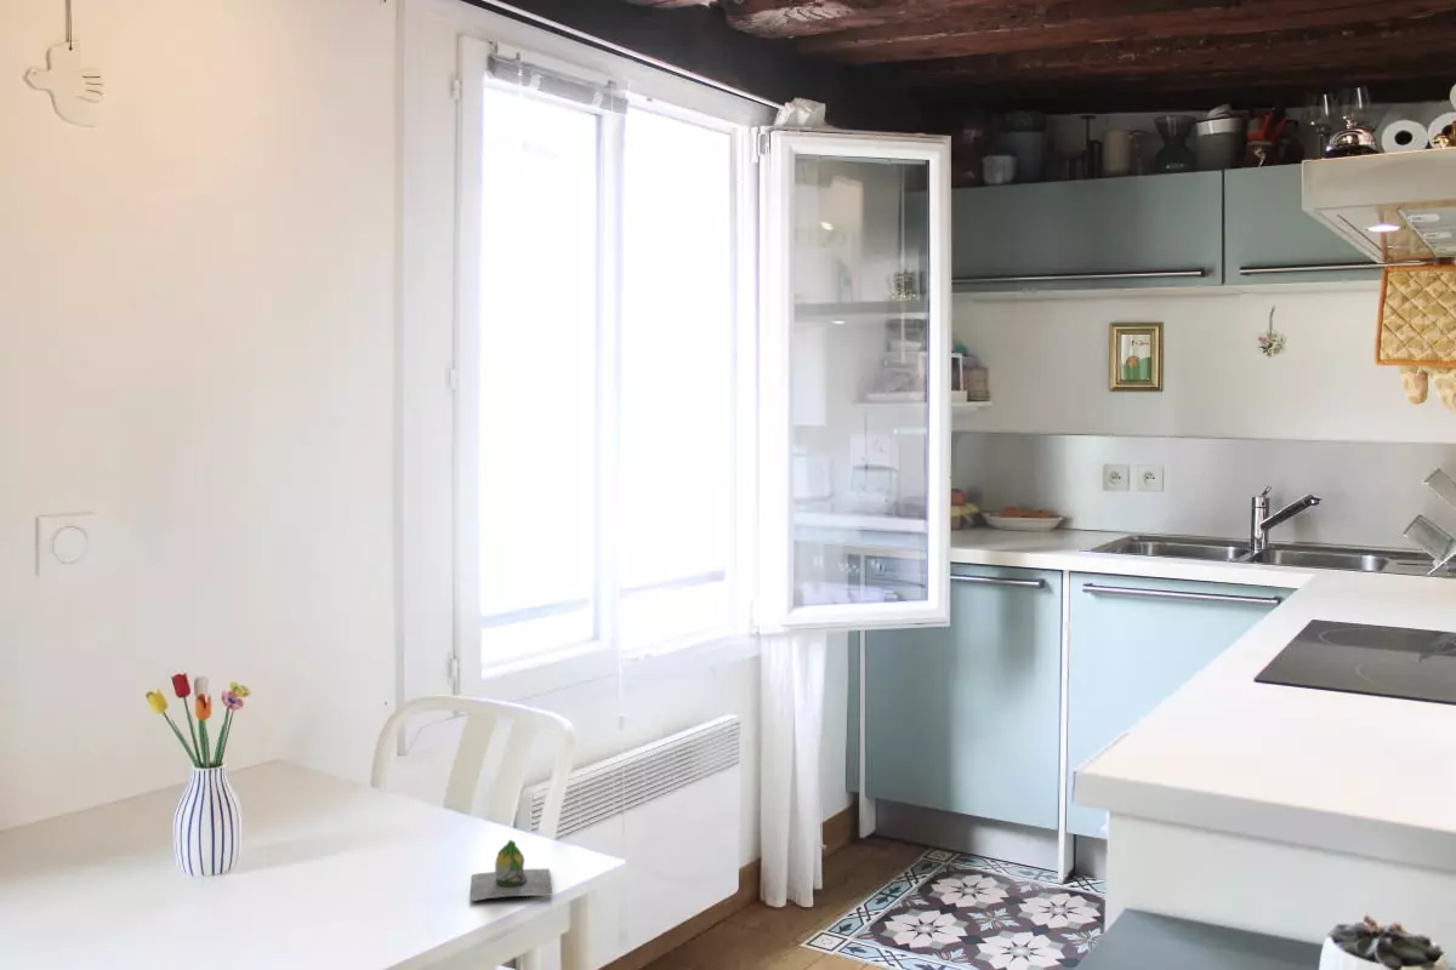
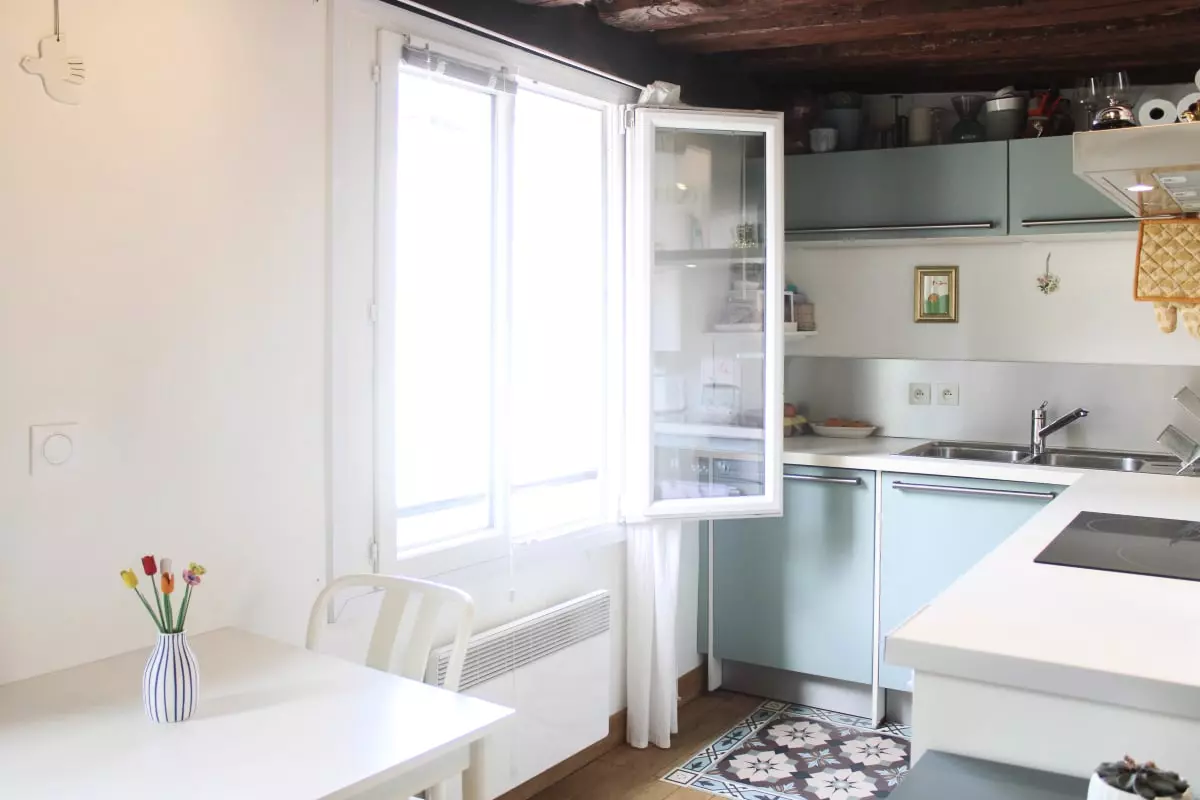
- decorative egg (511, 862)
